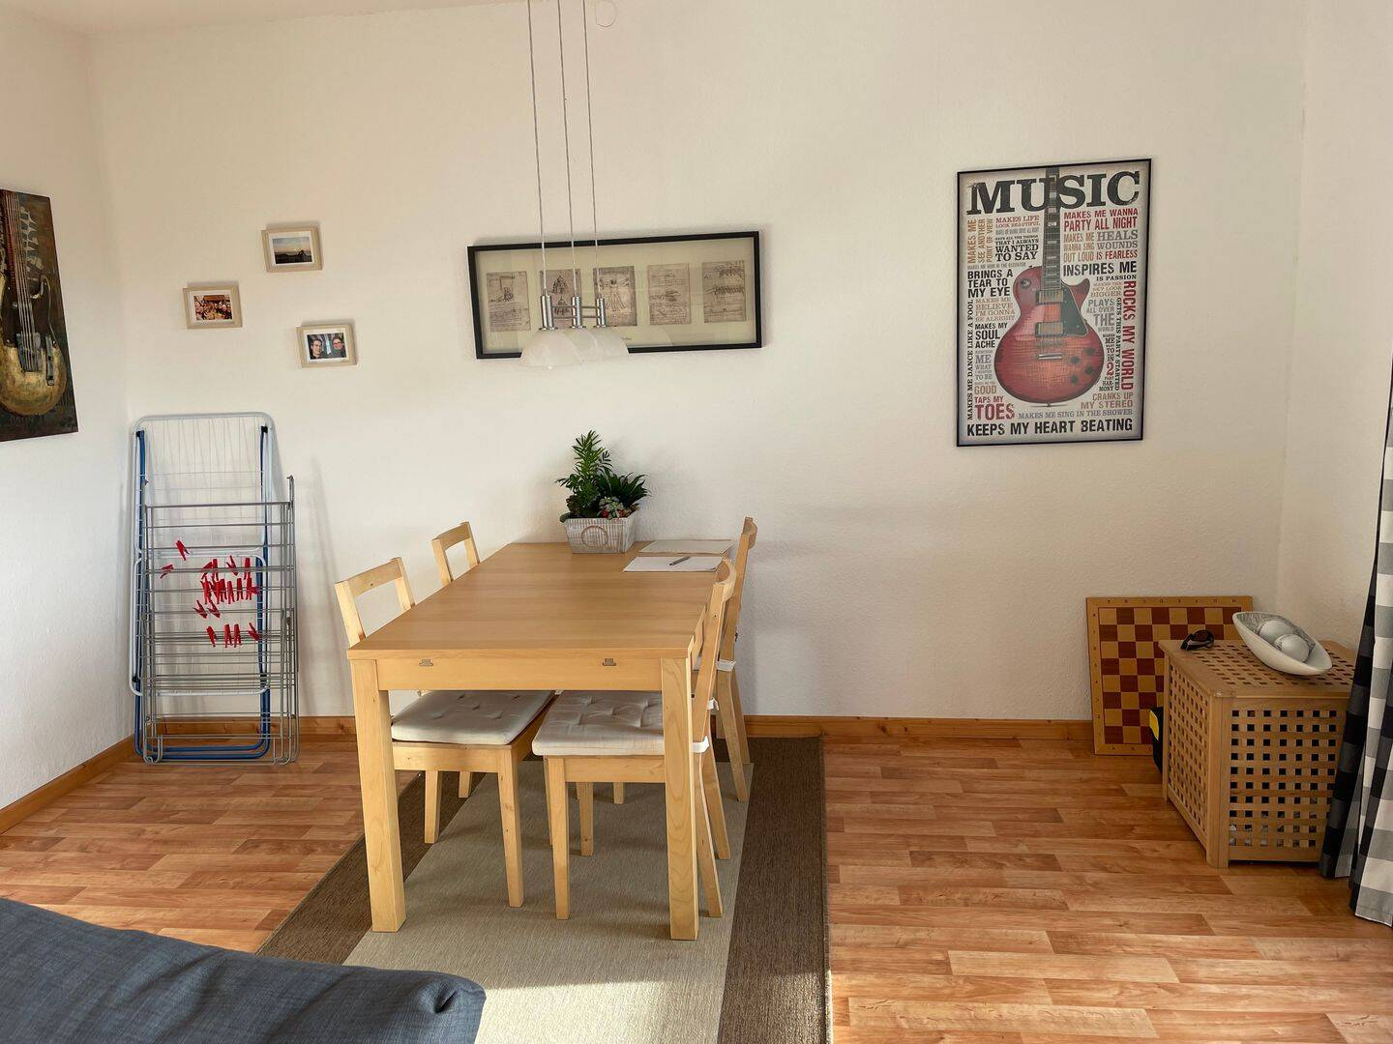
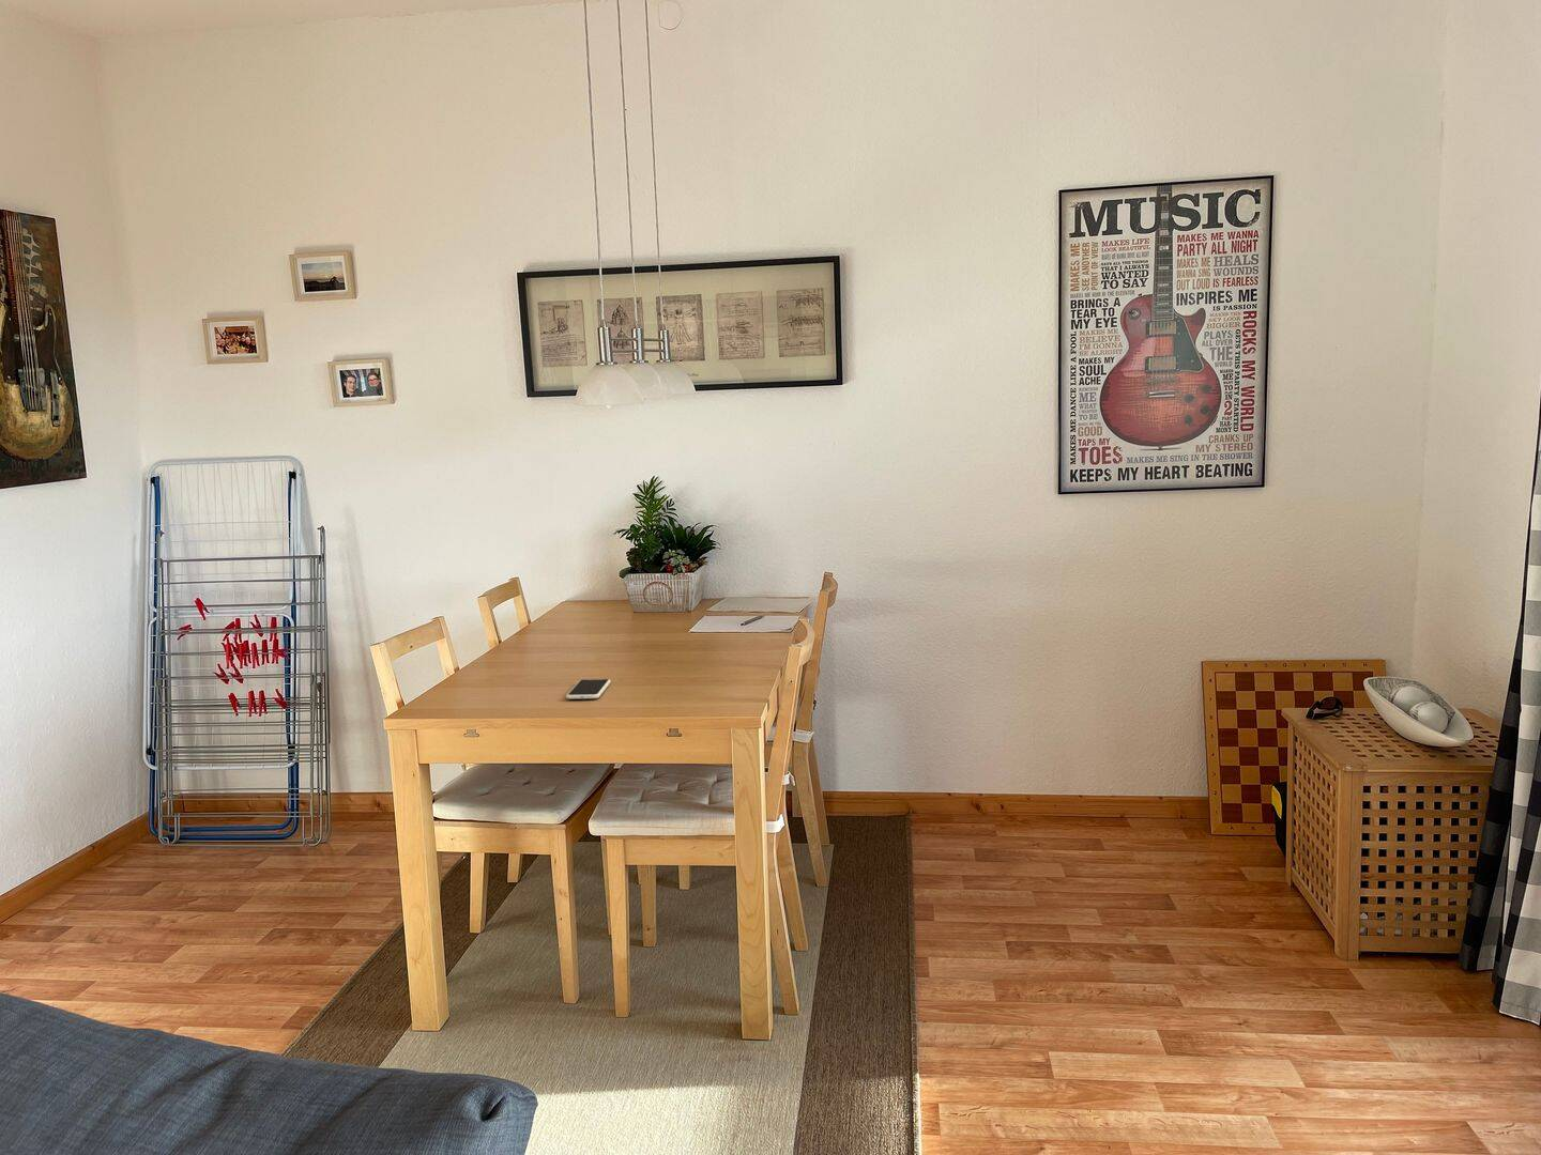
+ smartphone (588, 688)
